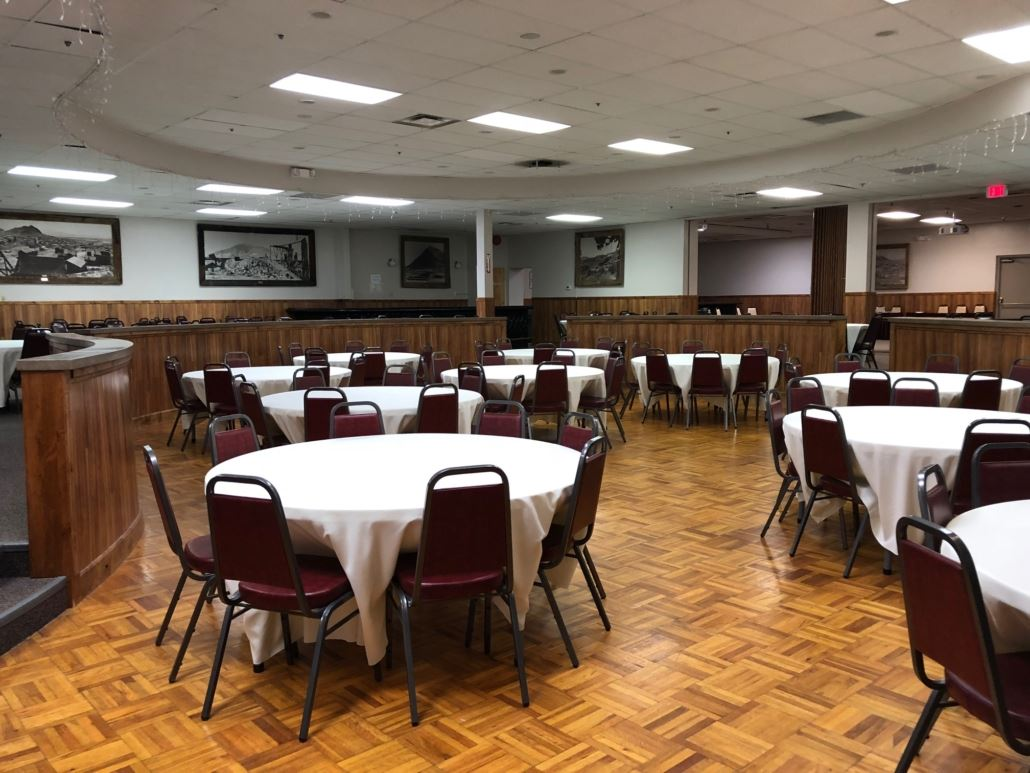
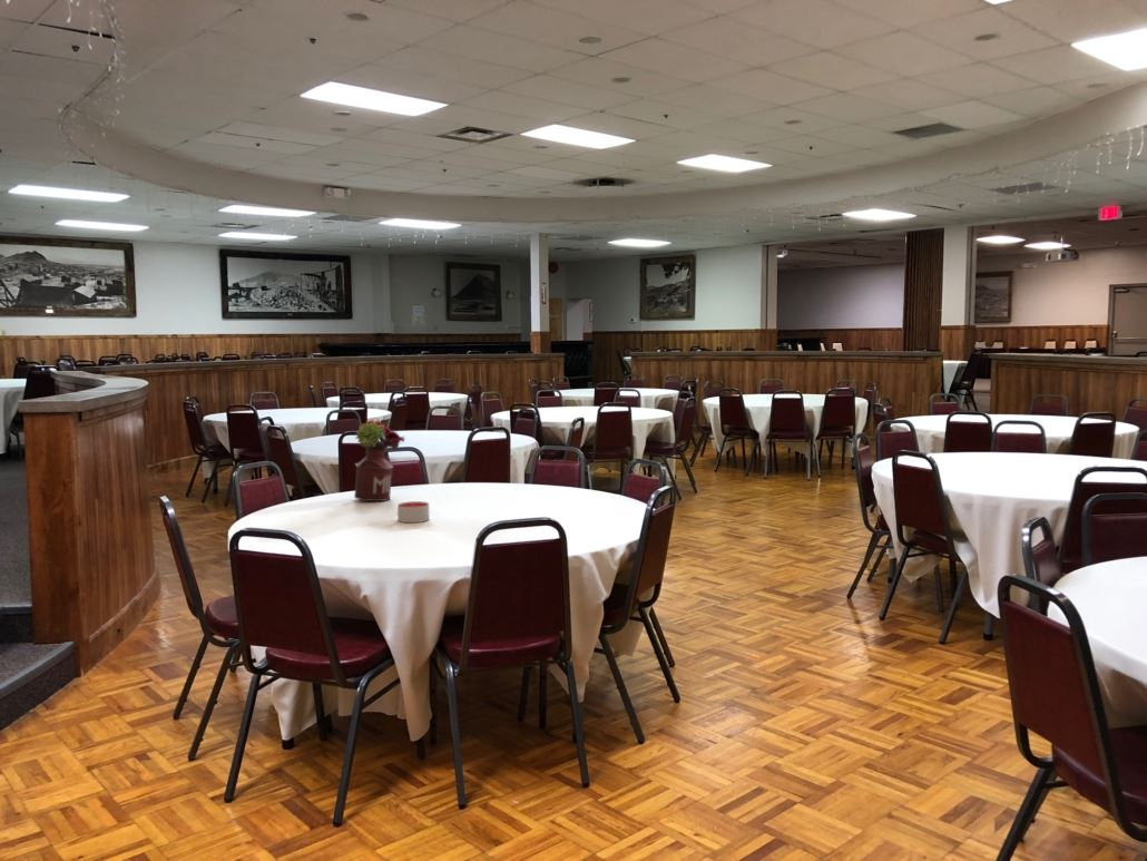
+ flower arrangement (376, 460)
+ candle (413, 511)
